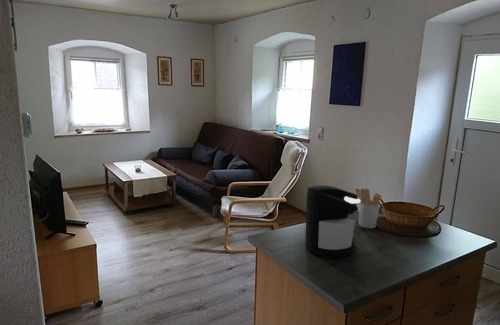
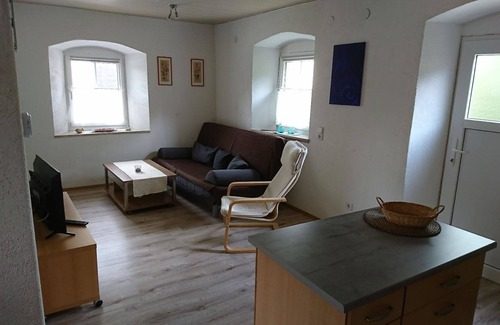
- coffee maker (333, 216)
- utensil holder (366, 207)
